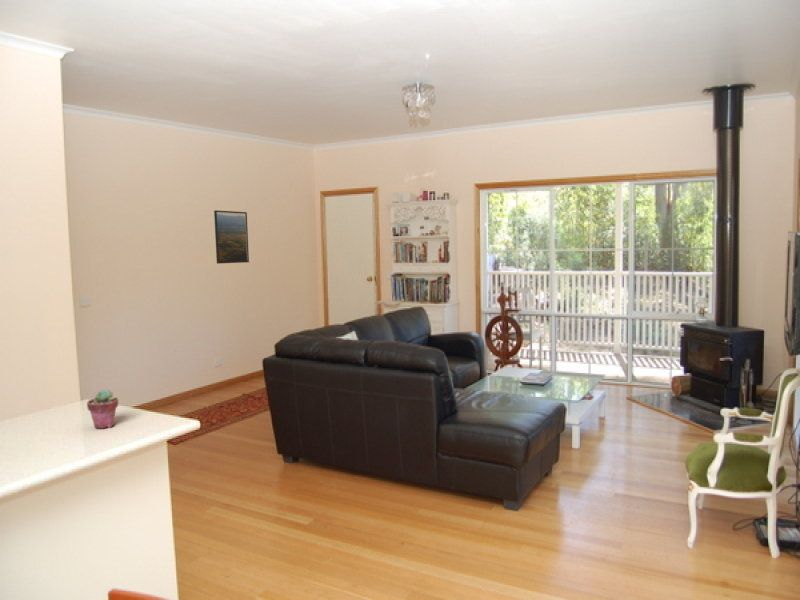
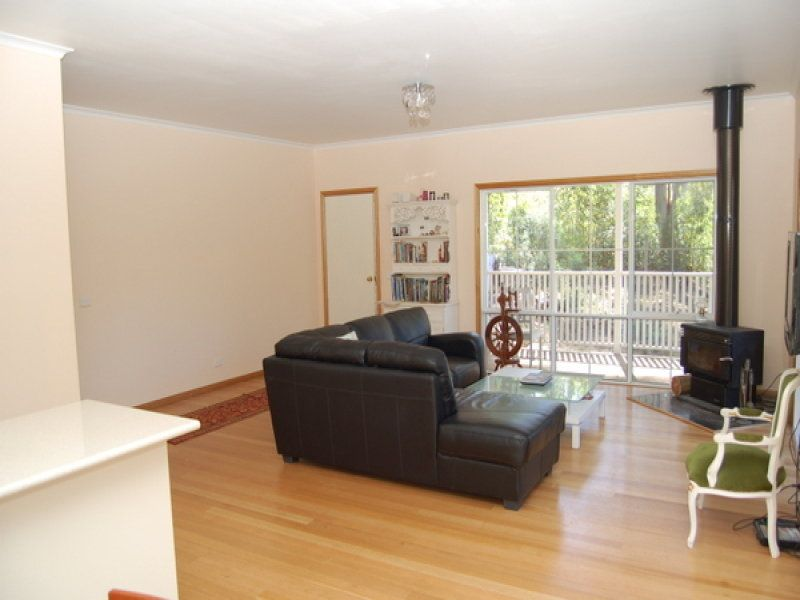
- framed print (232, 237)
- potted succulent (103, 407)
